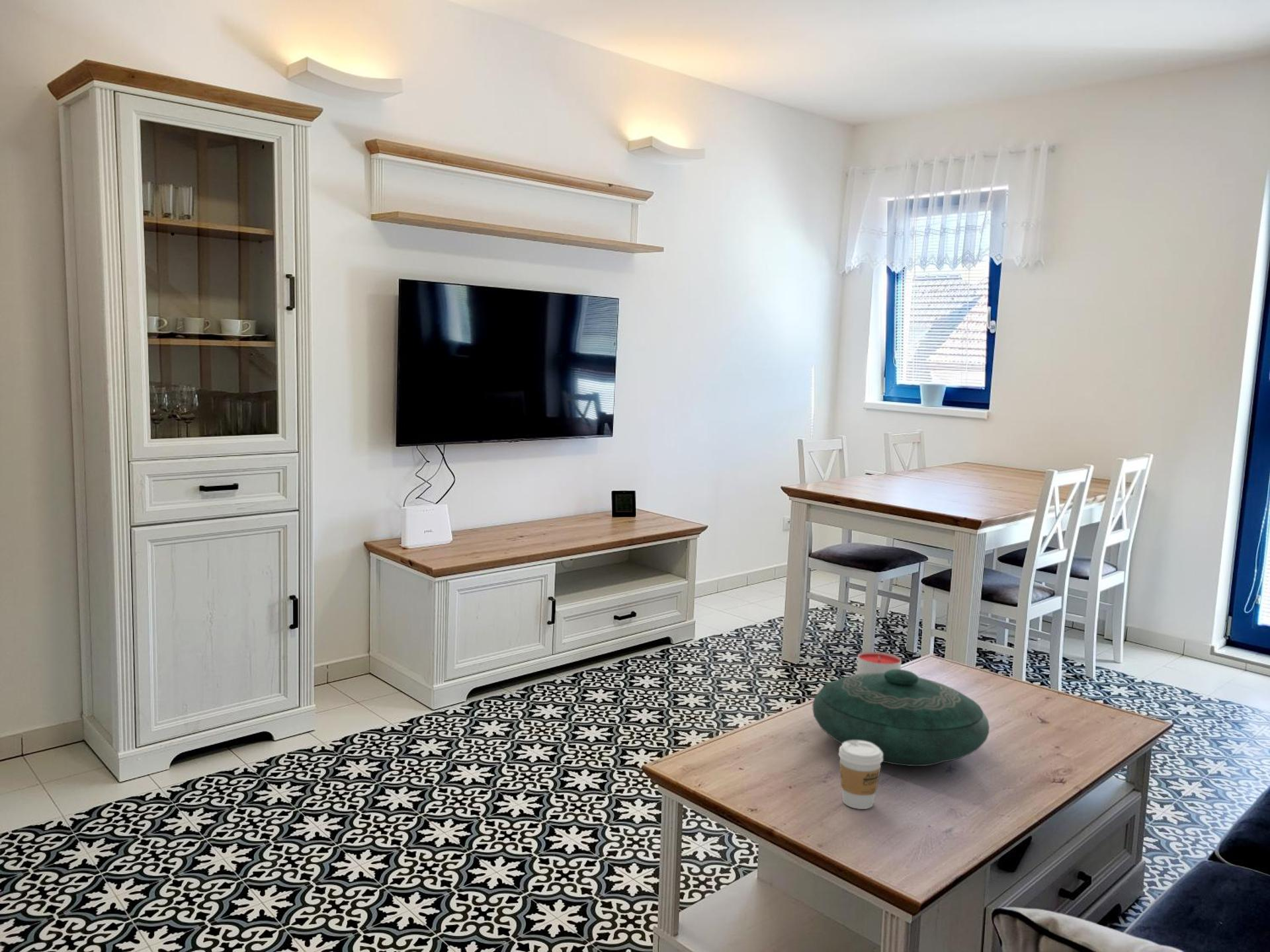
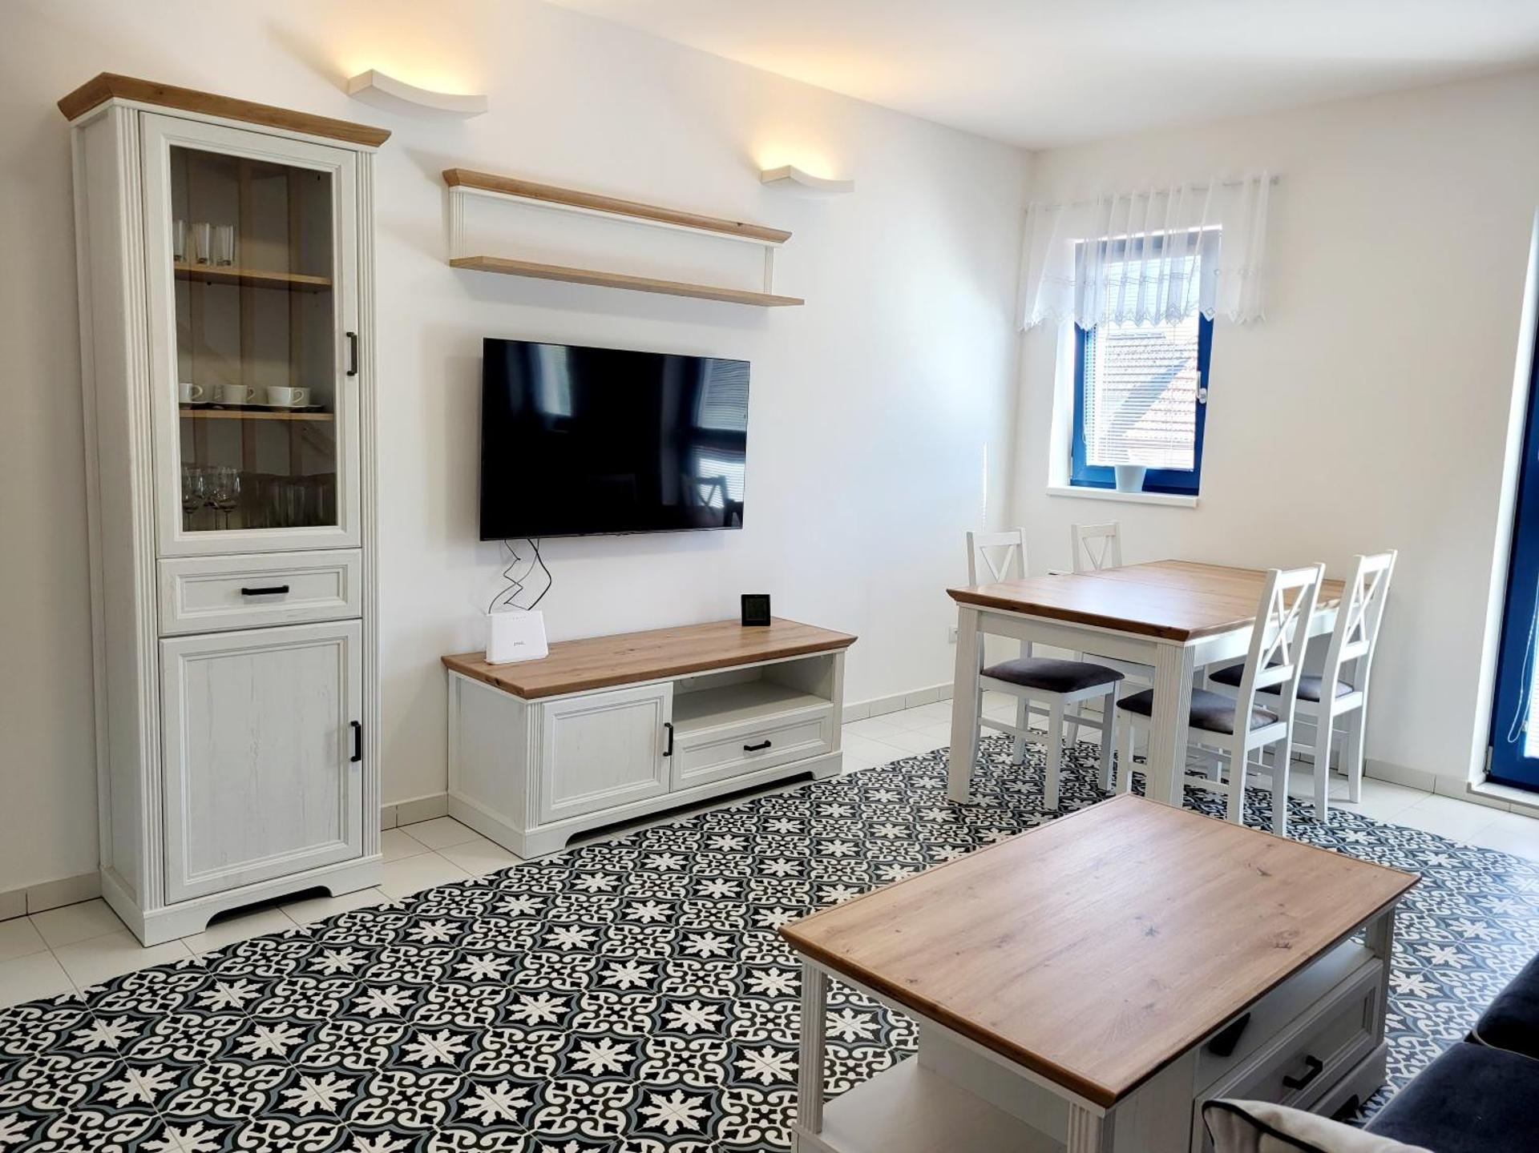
- coffee cup (859, 774)
- candle (878, 667)
- decorative bowl (899, 709)
